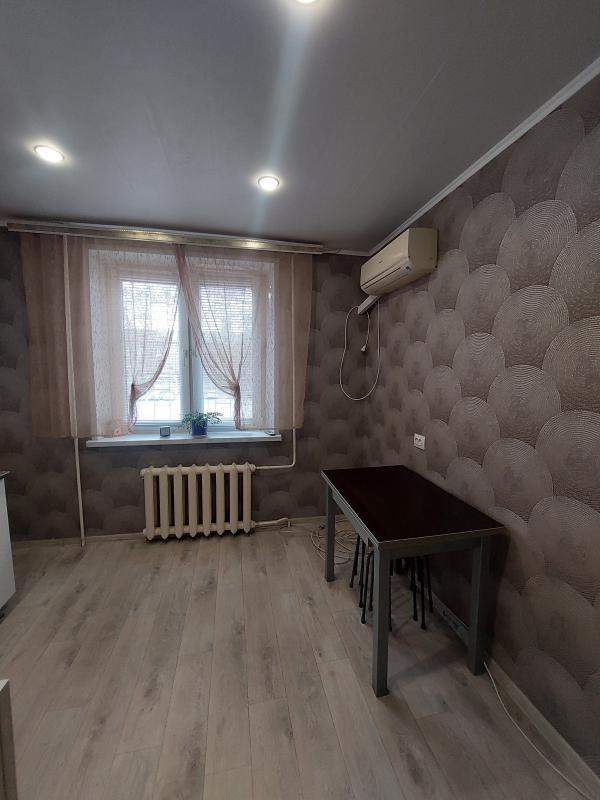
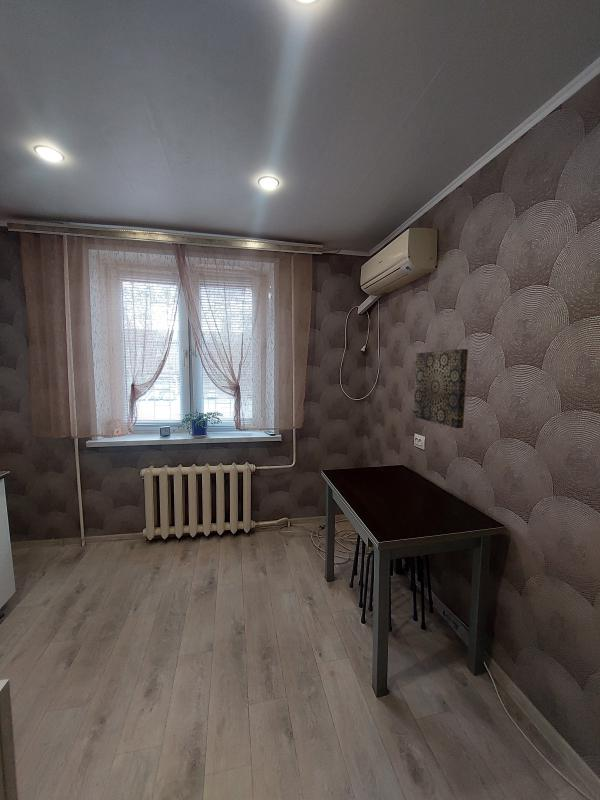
+ wall art (437, 387)
